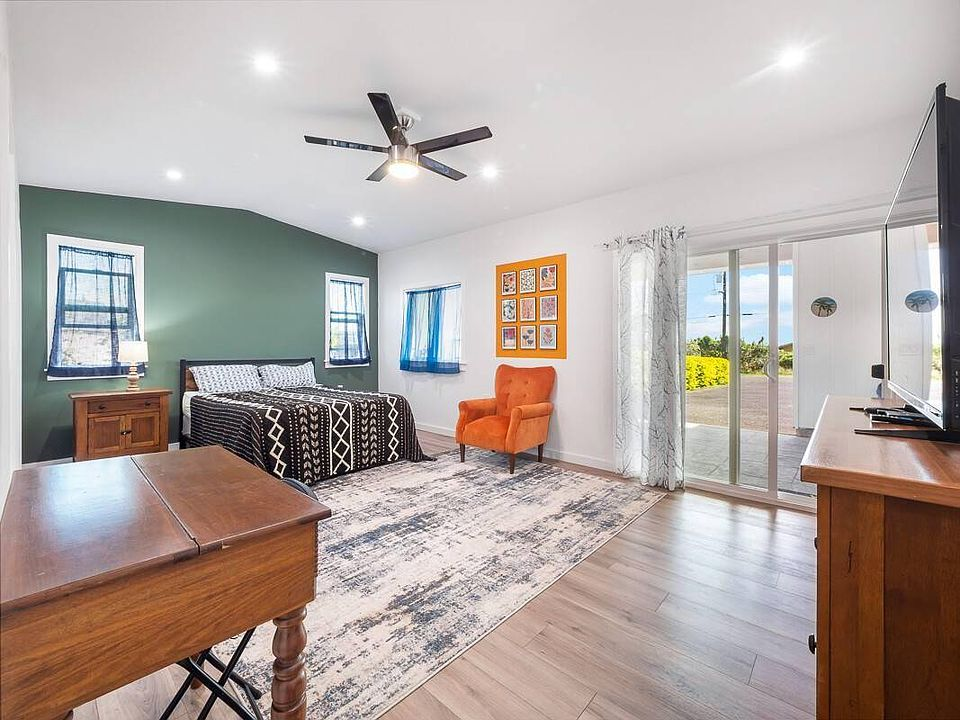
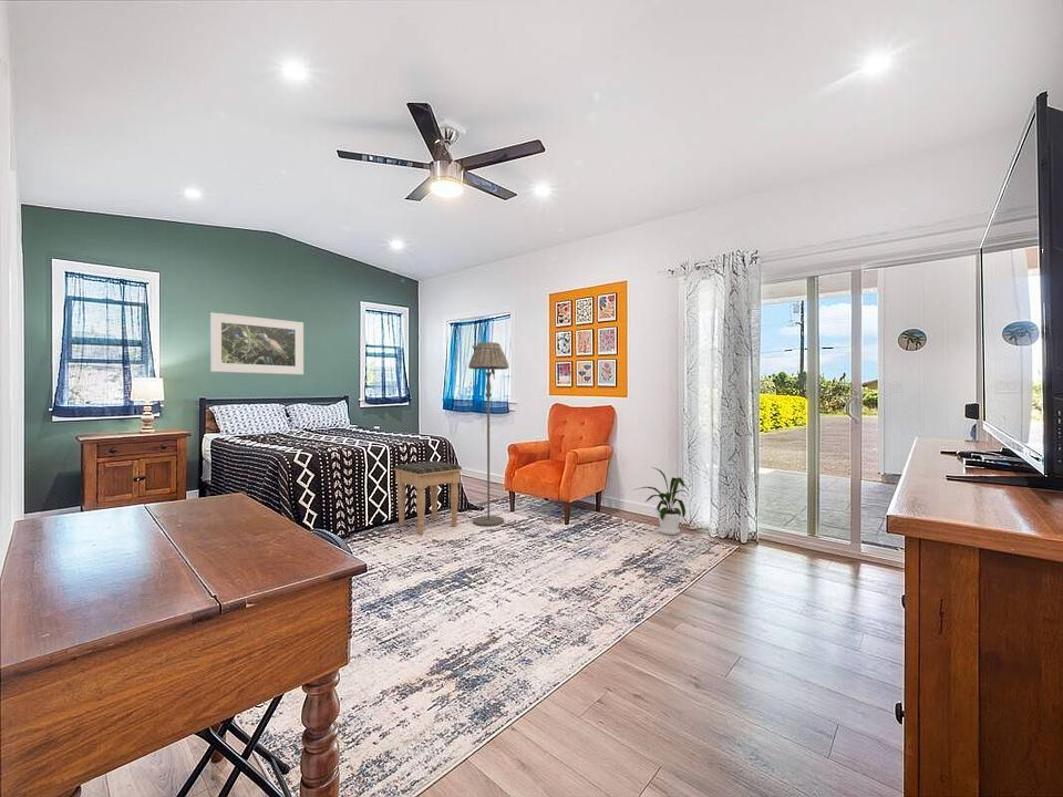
+ footstool (424, 495)
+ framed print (259, 345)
+ house plant (667, 500)
+ floor lamp (488, 432)
